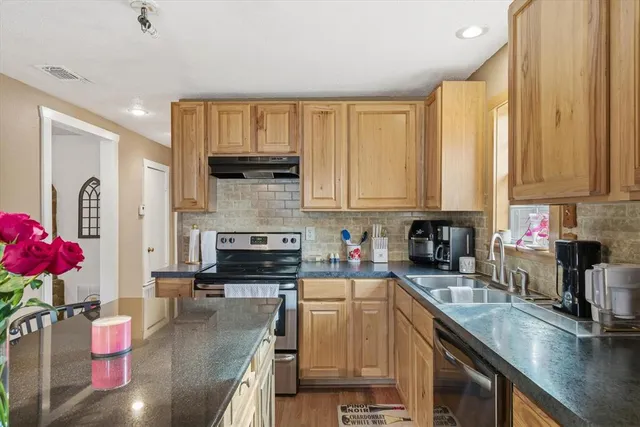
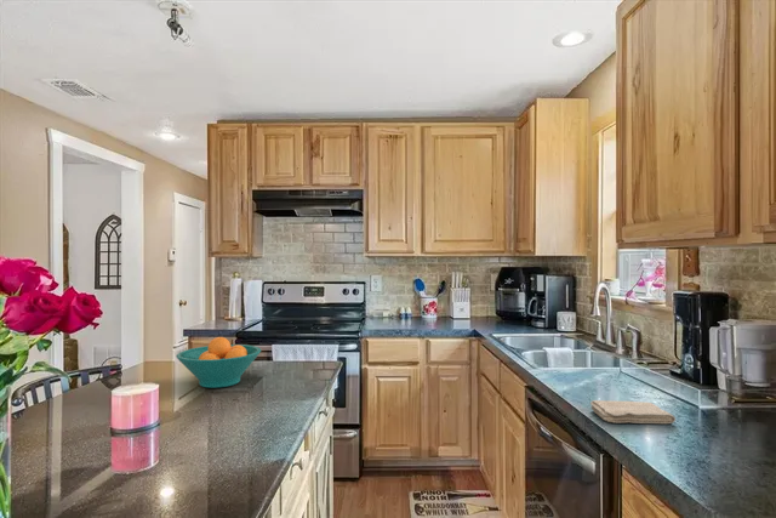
+ washcloth (629, 410)
+ fruit bowl (219, 360)
